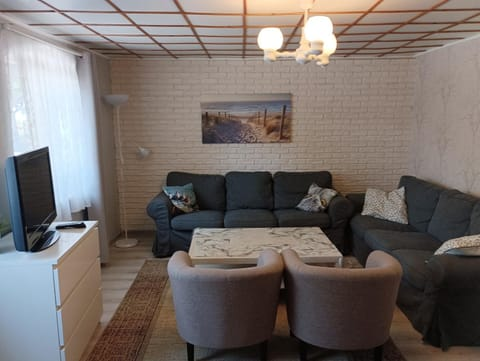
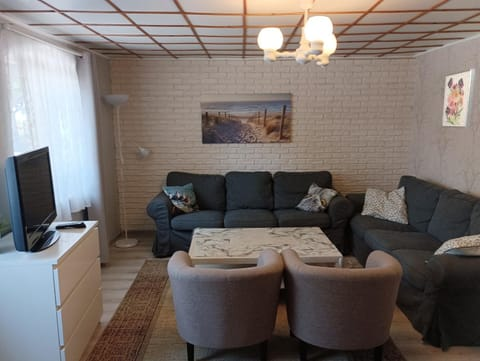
+ wall art (457, 100)
